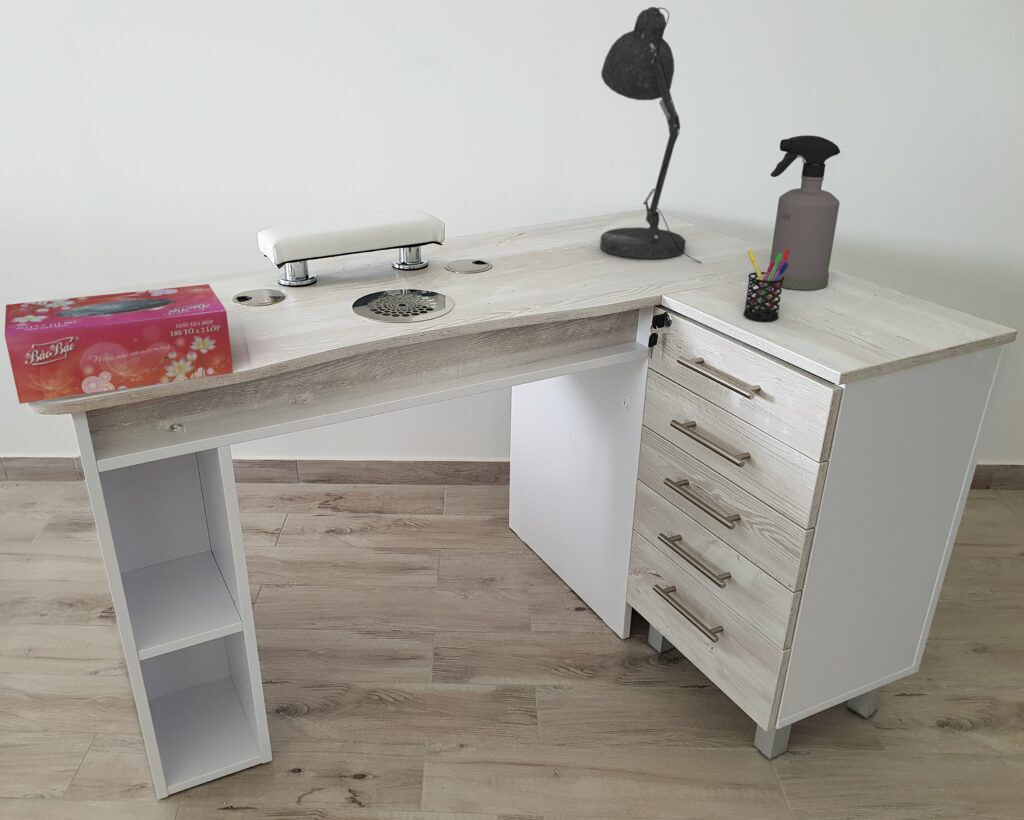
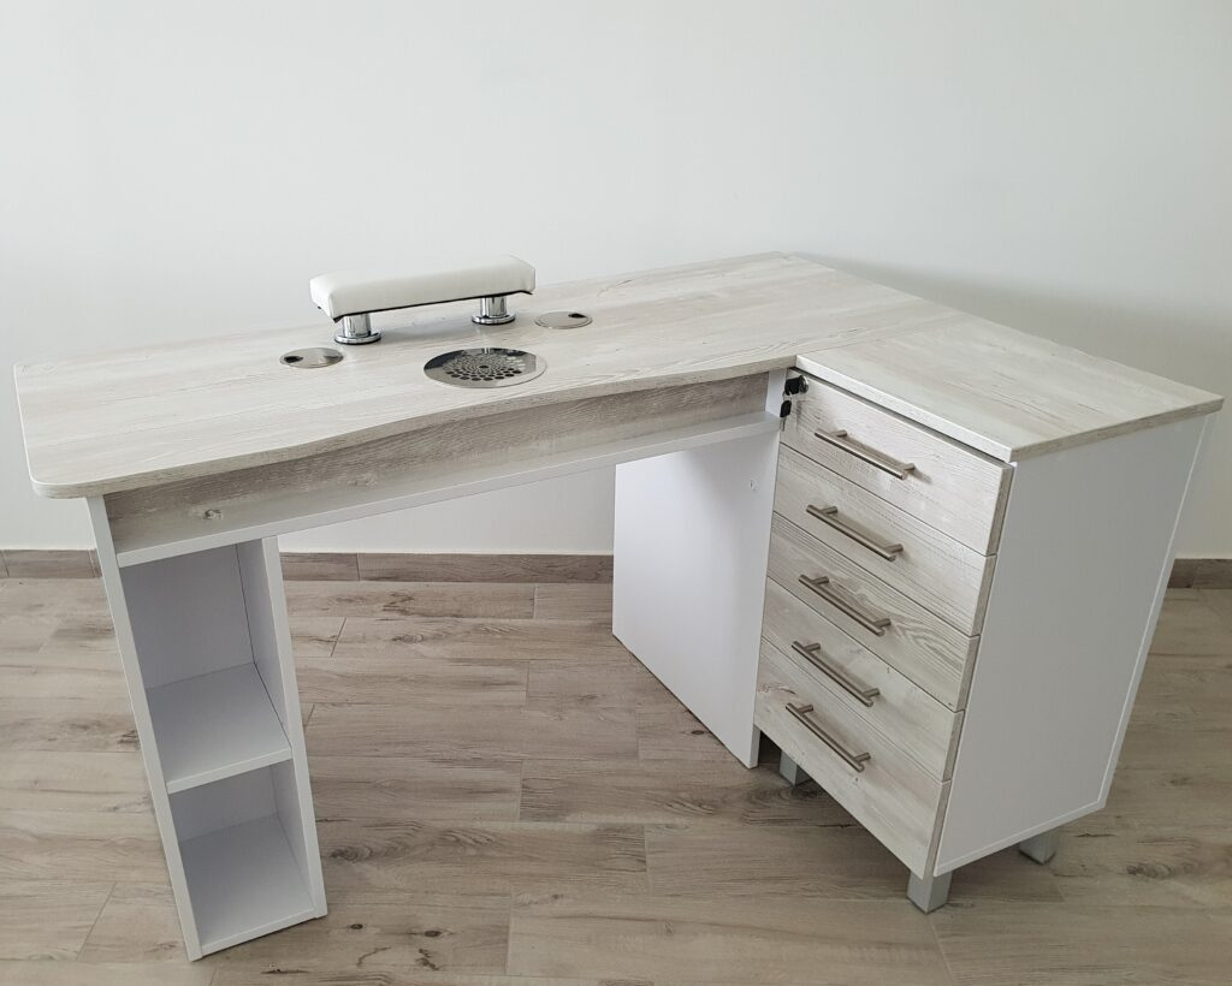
- tissue box (121, 339)
- pen holder (769, 281)
- spray bottle (802, 211)
- desk lamp (668, 128)
